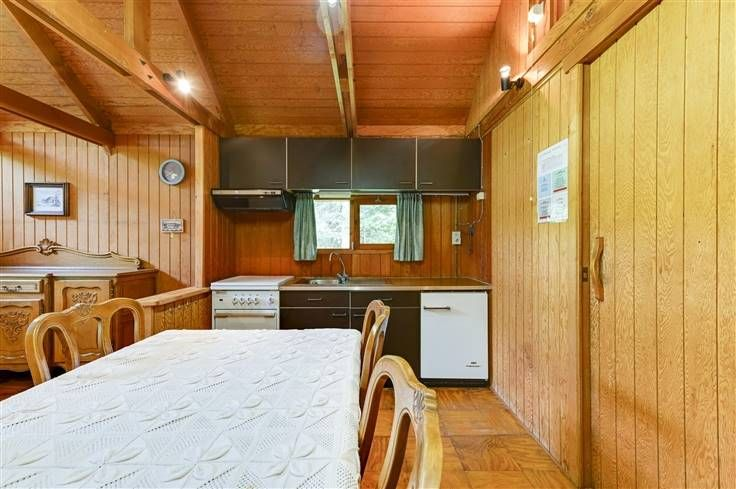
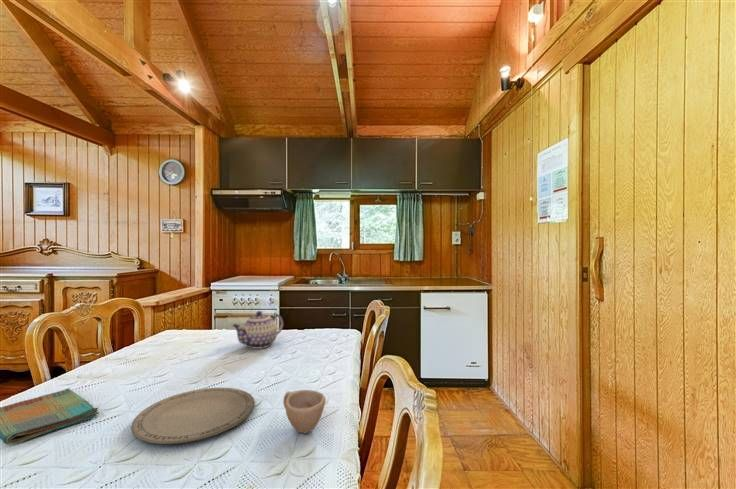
+ teapot (259, 328)
+ plate (197, 413)
+ cup (300, 411)
+ dish towel (42, 412)
